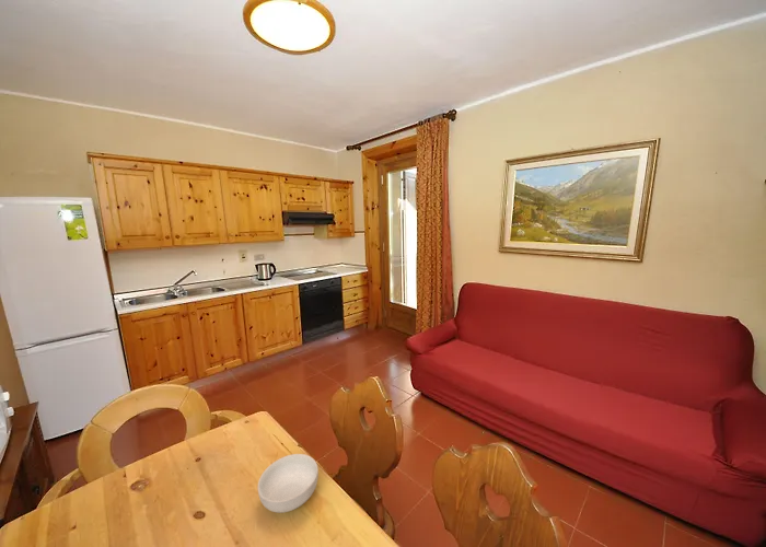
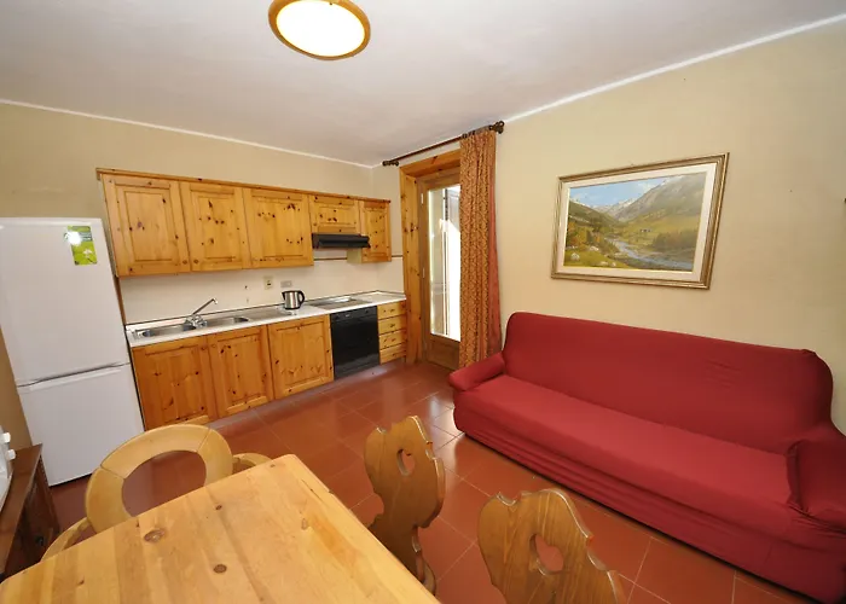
- cereal bowl (289, 485)
